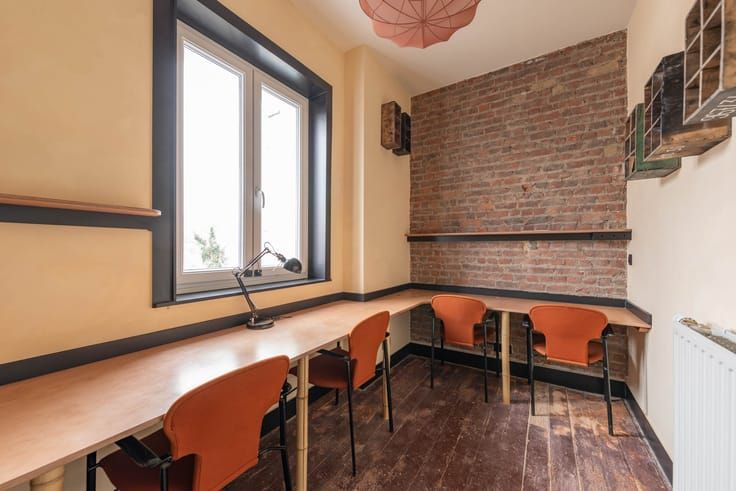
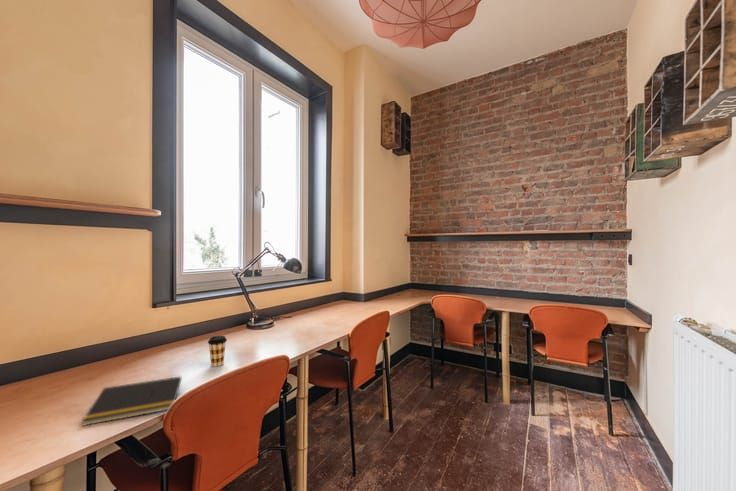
+ notepad (137, 398)
+ coffee cup (217, 351)
